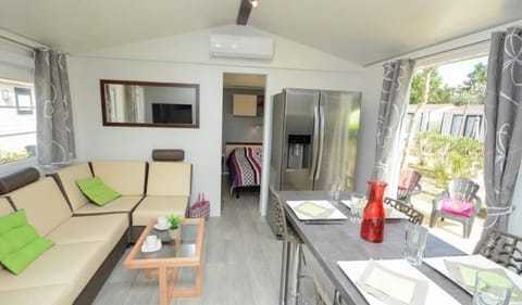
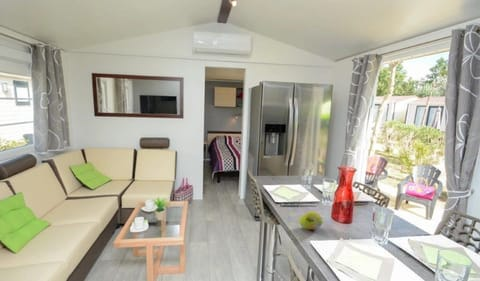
+ fruit (311, 220)
